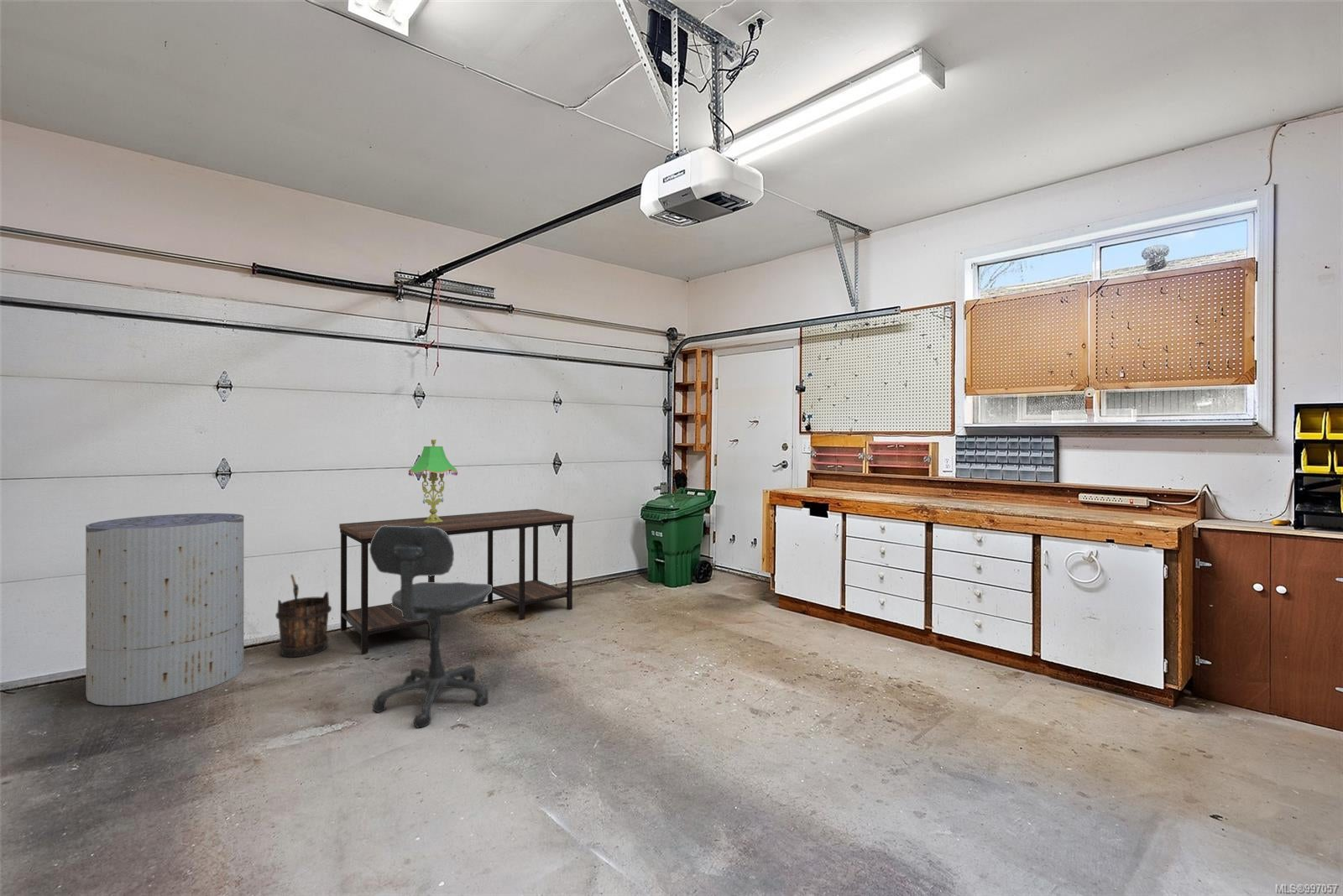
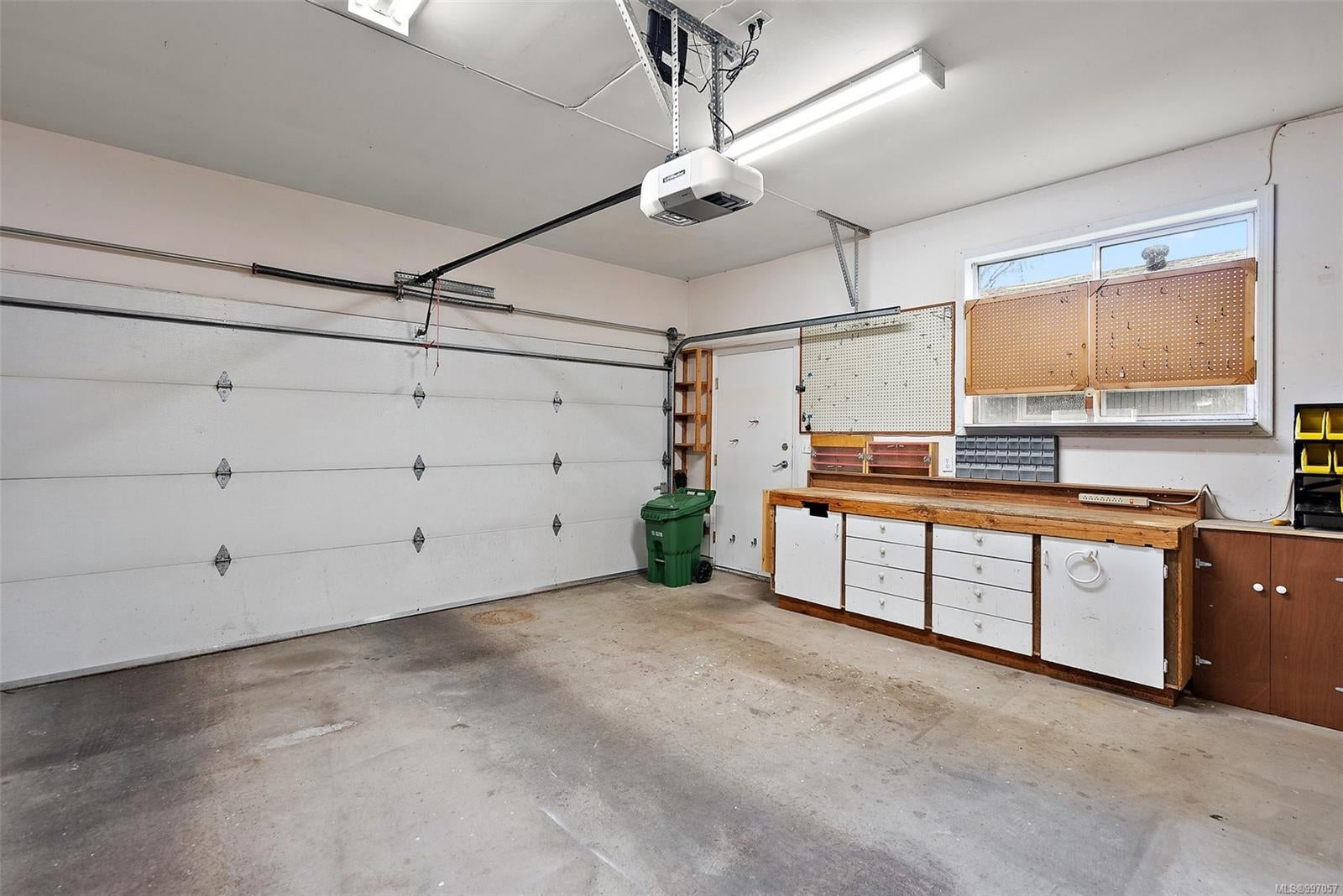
- table lamp (433, 480)
- office chair (436, 610)
- desk (488, 569)
- trash can (170, 599)
- bucket (302, 613)
